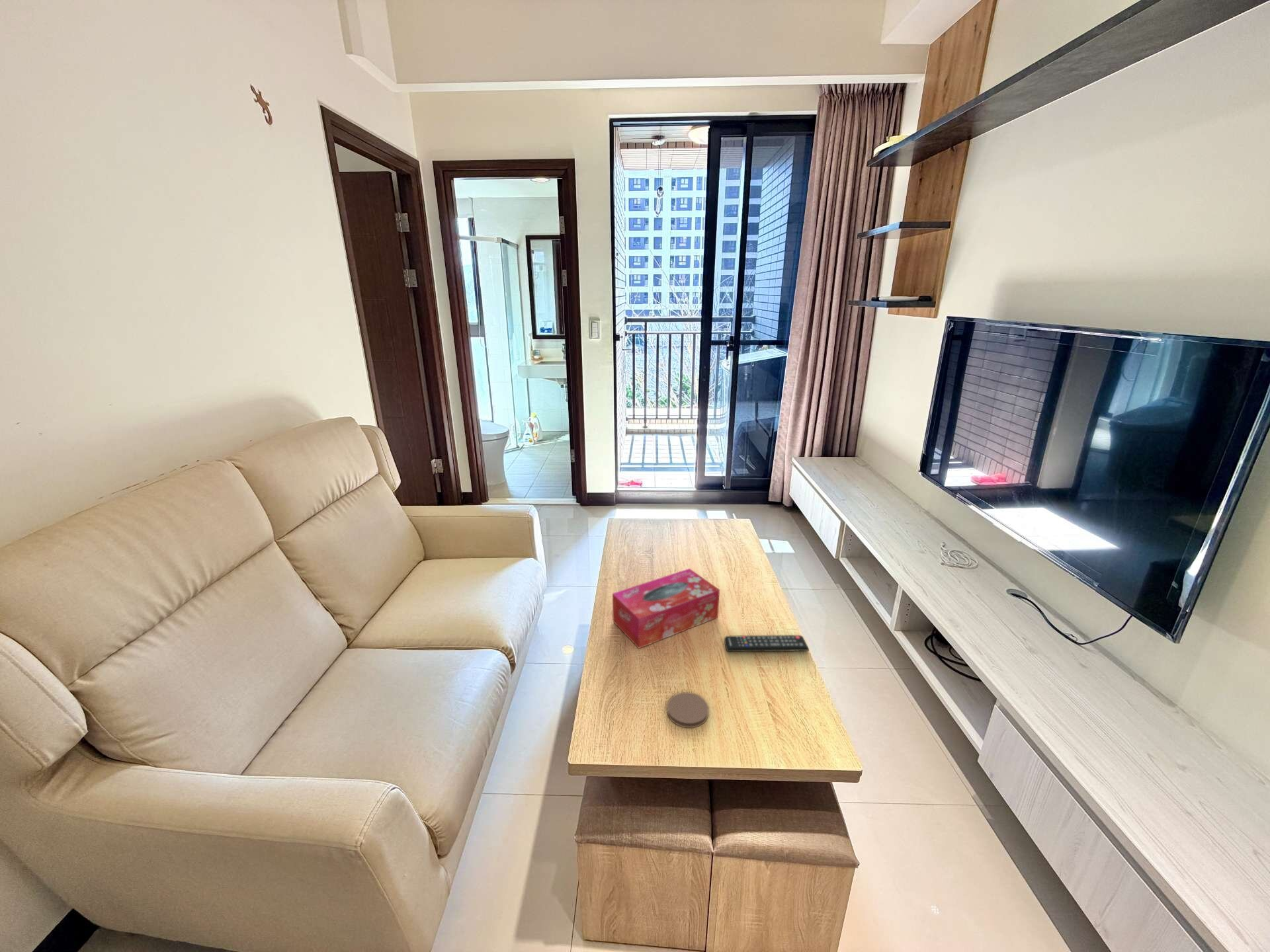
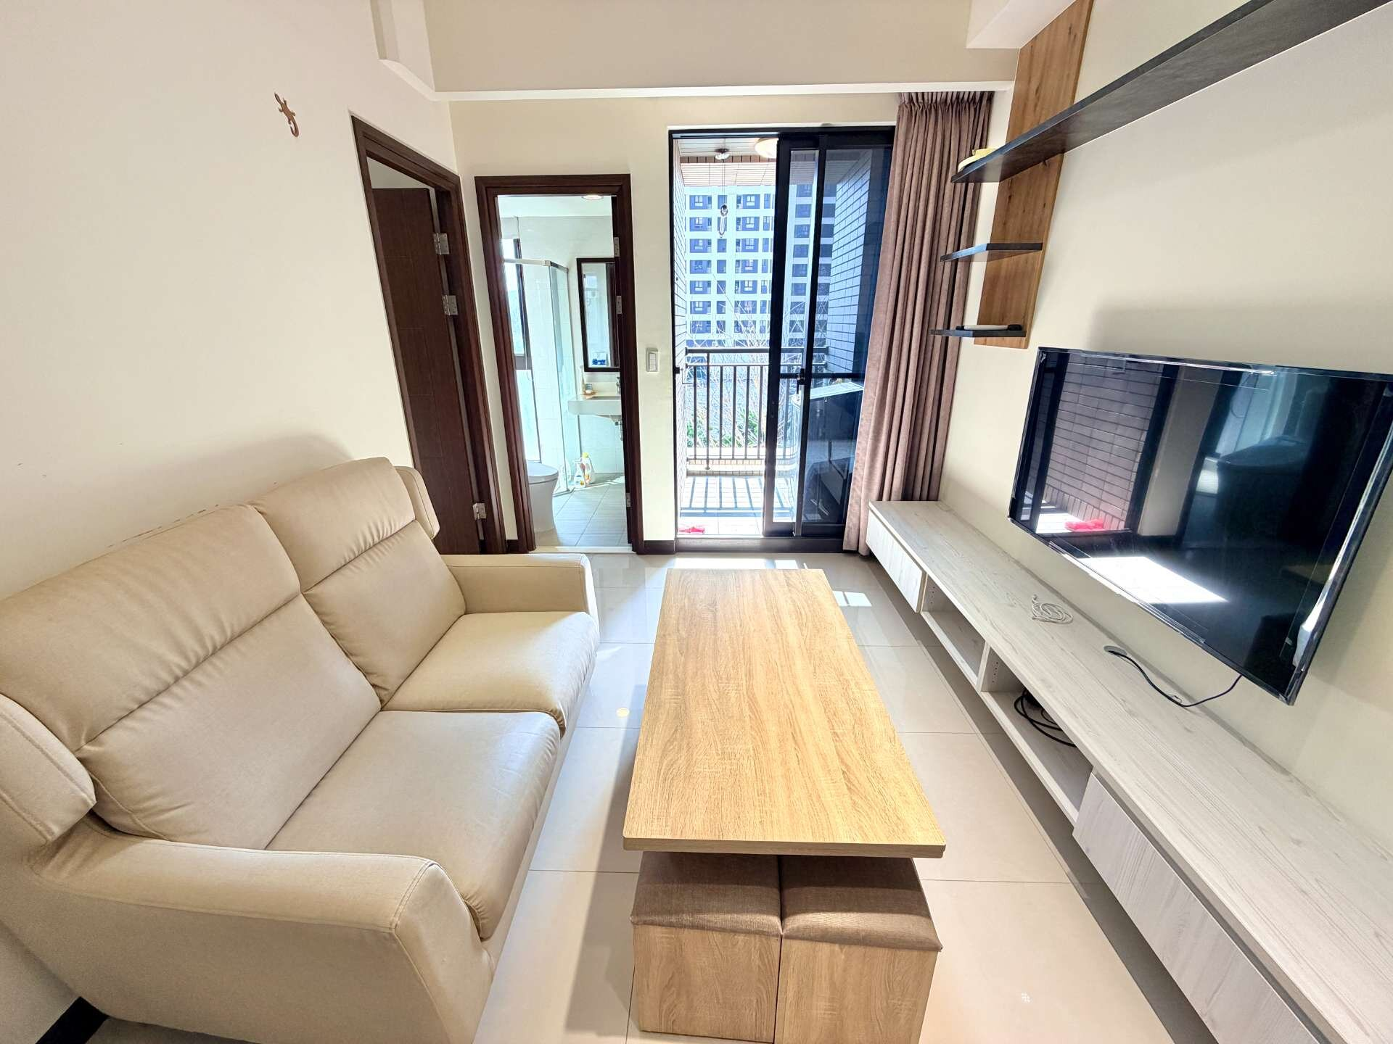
- tissue box (665, 606)
- remote control (766, 644)
- coaster (687, 709)
